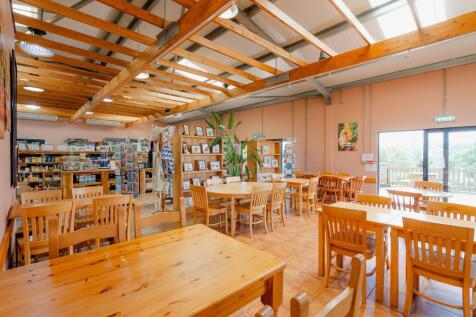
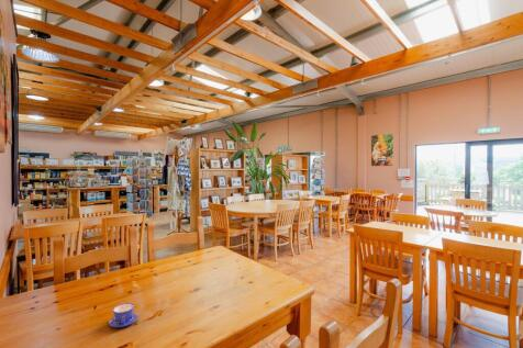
+ teacup (123, 314)
